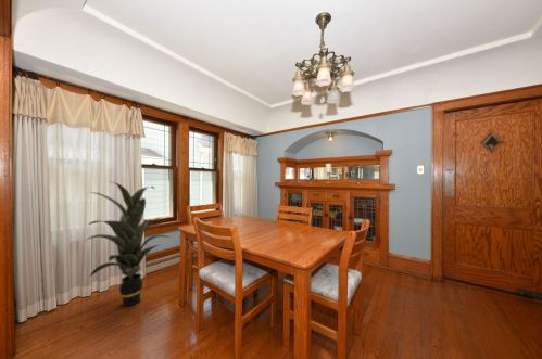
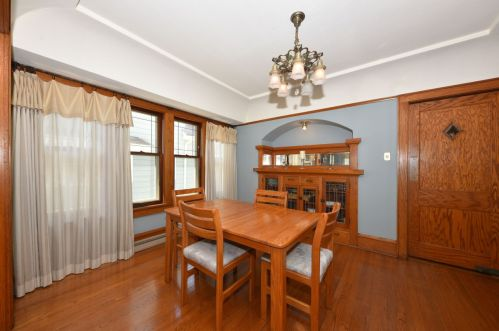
- indoor plant (124, 242)
